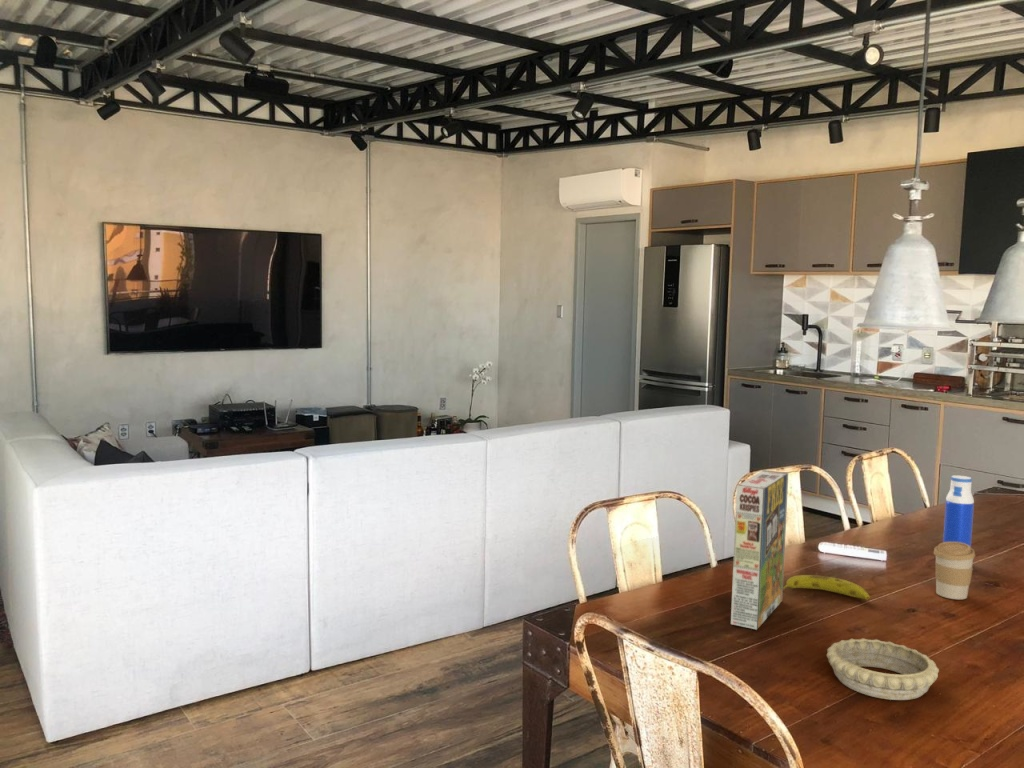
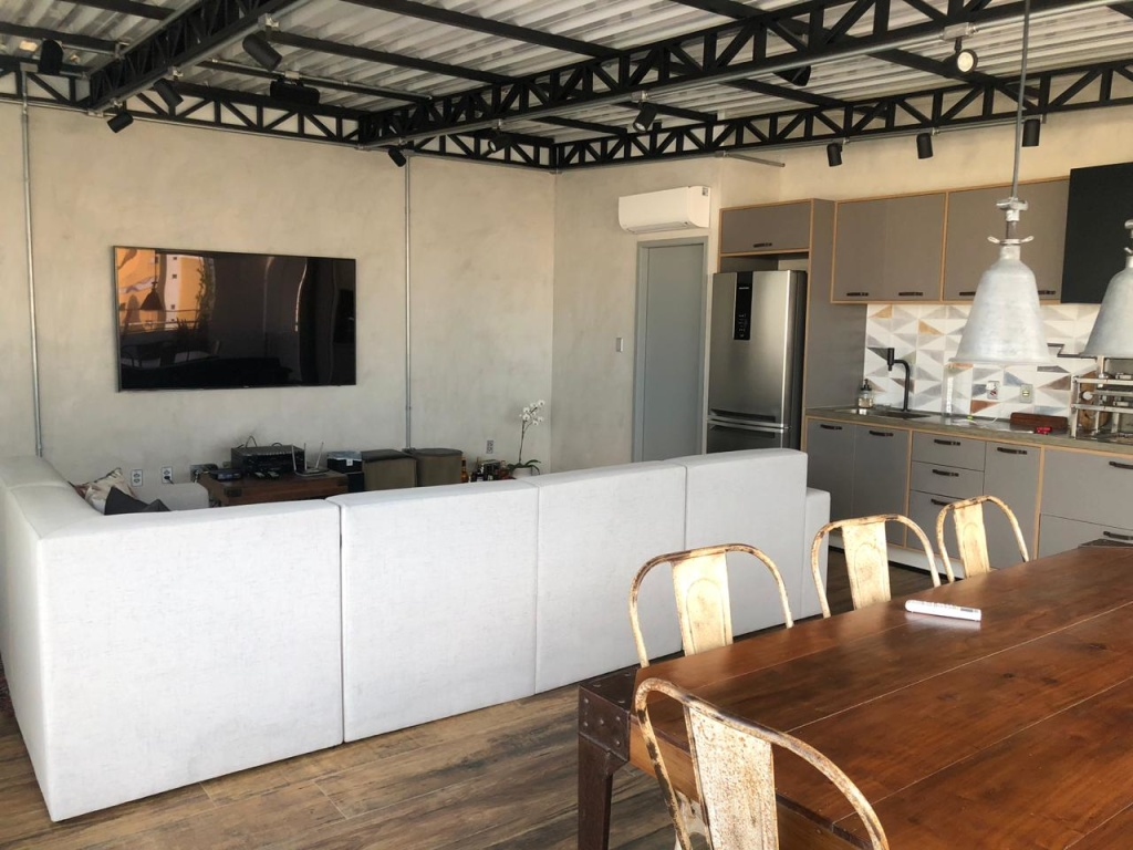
- water bottle (958, 520)
- cereal box (760, 546)
- coffee cup (953, 569)
- decorative bowl (881, 667)
- fruit (827, 587)
